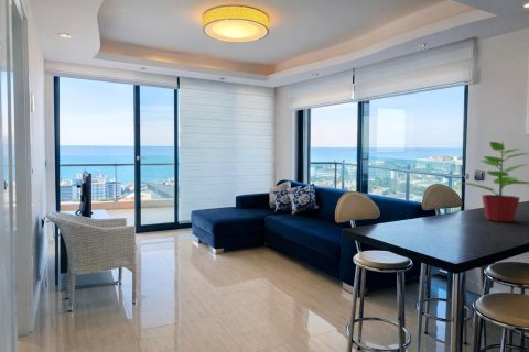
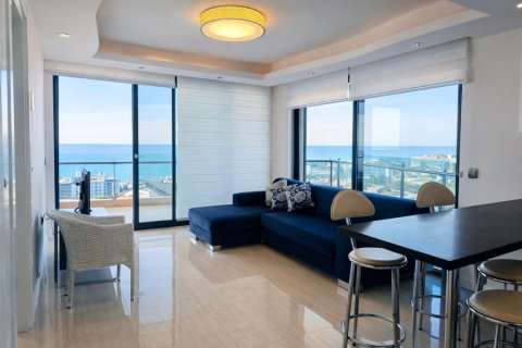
- potted plant (501, 178)
